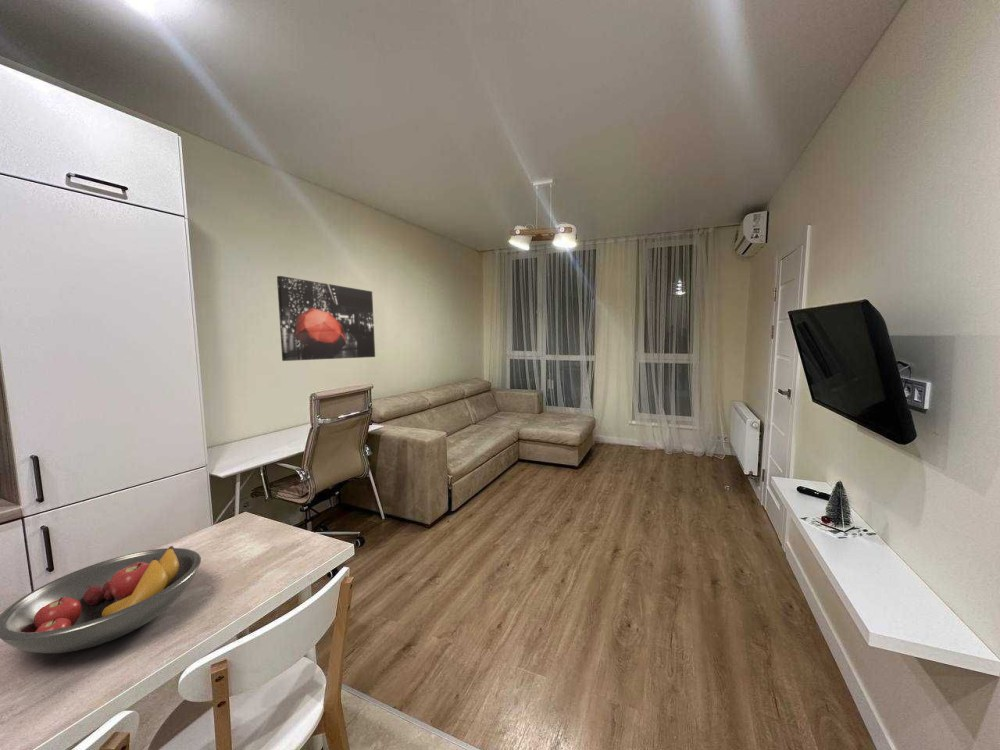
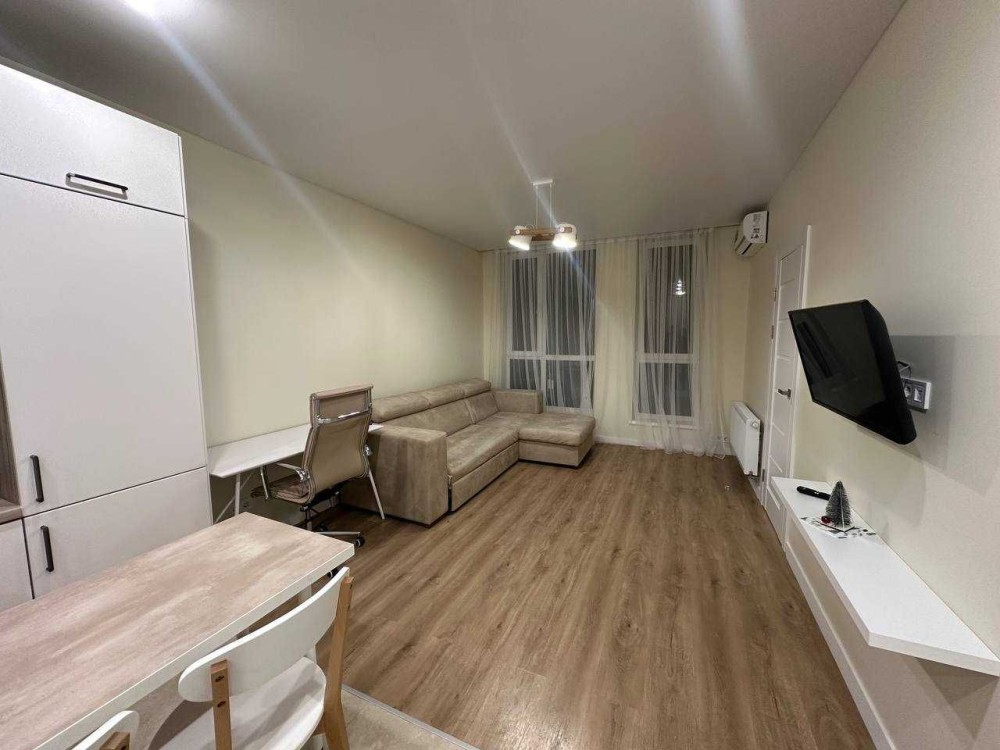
- wall art (332, 322)
- fruit bowl (111, 598)
